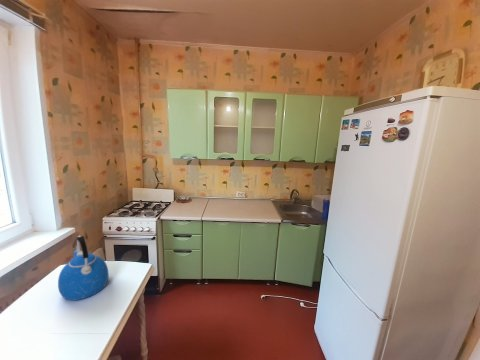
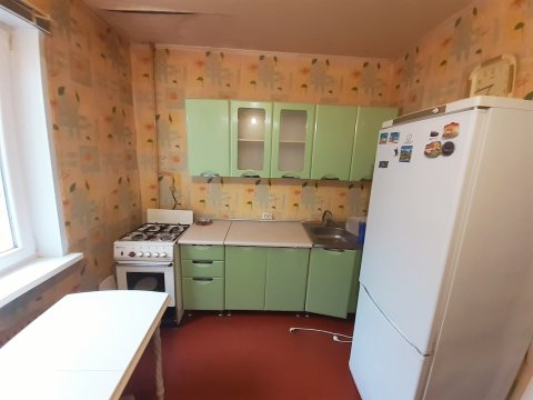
- kettle (82, 260)
